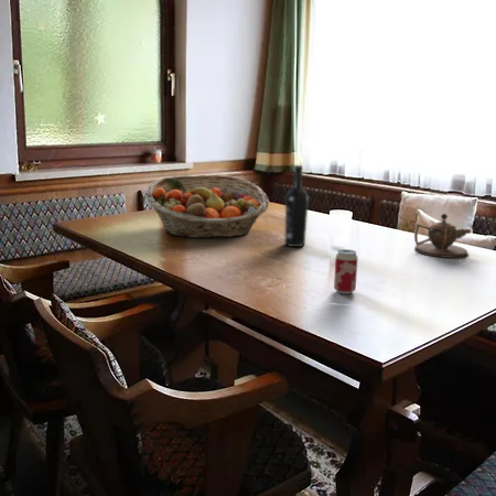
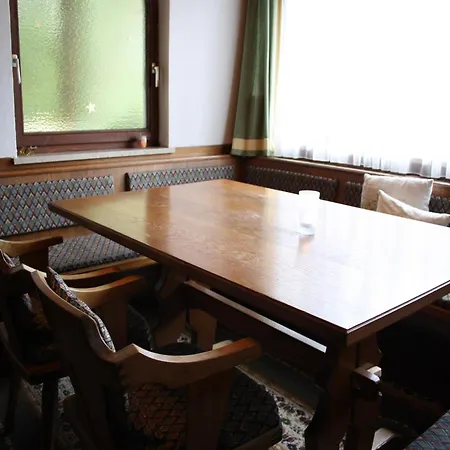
- beverage can (345, 271)
- teapot (442, 233)
- wine bottle (296, 205)
- fruit basket (207, 205)
